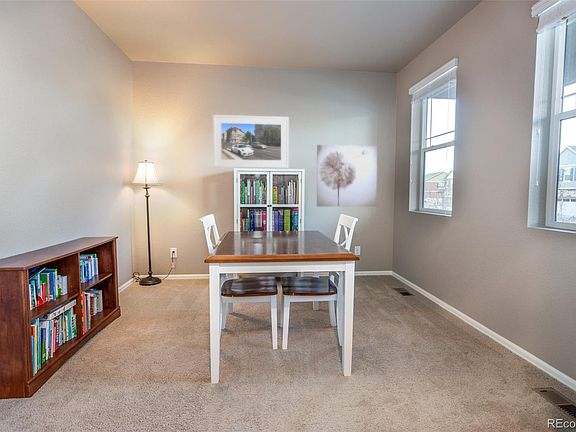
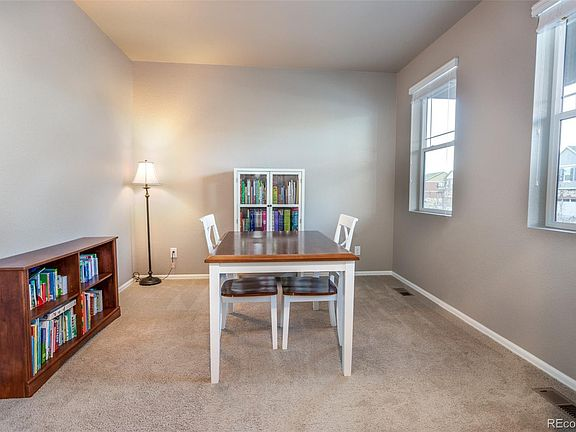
- wall art (347, 176)
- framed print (251, 142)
